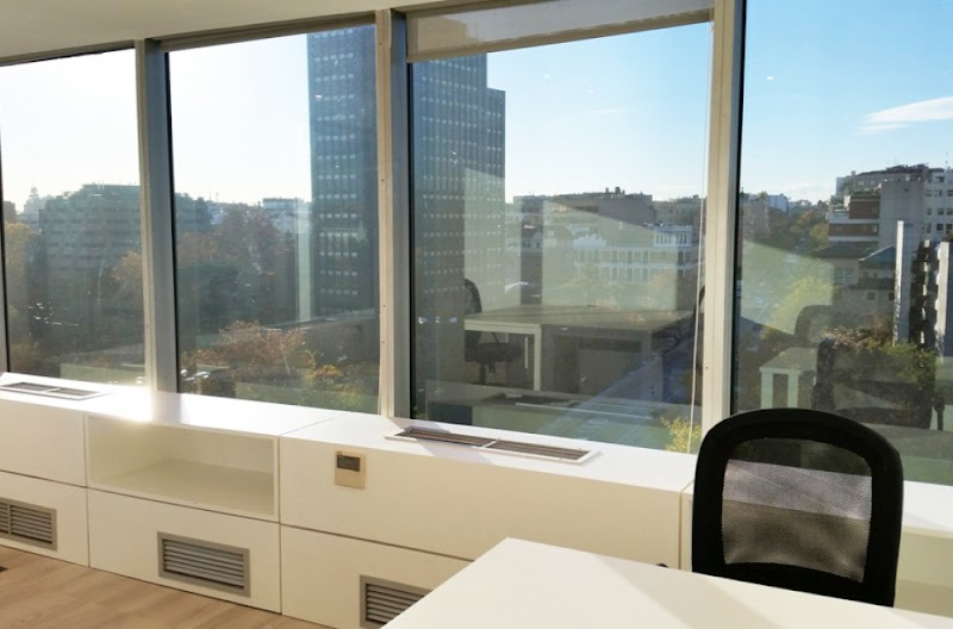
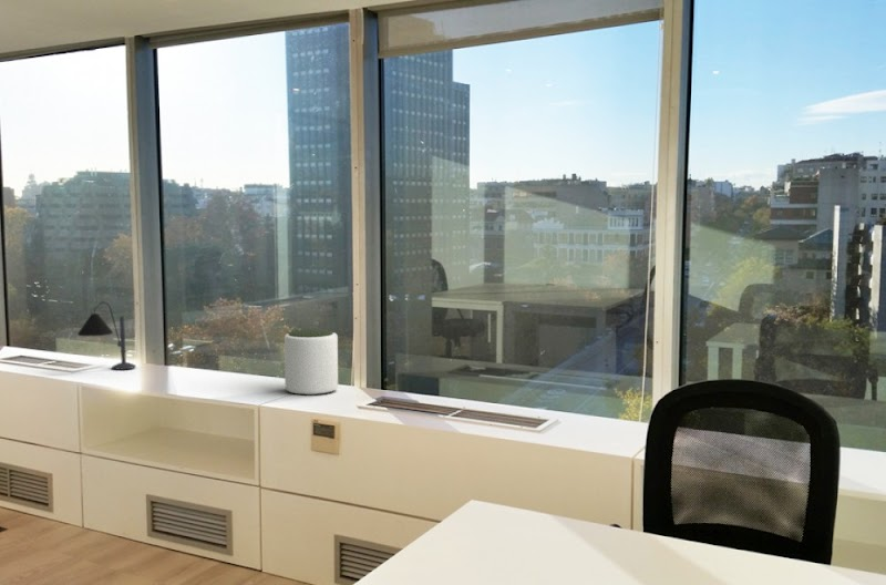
+ plant pot (311, 361)
+ desk lamp (107, 333)
